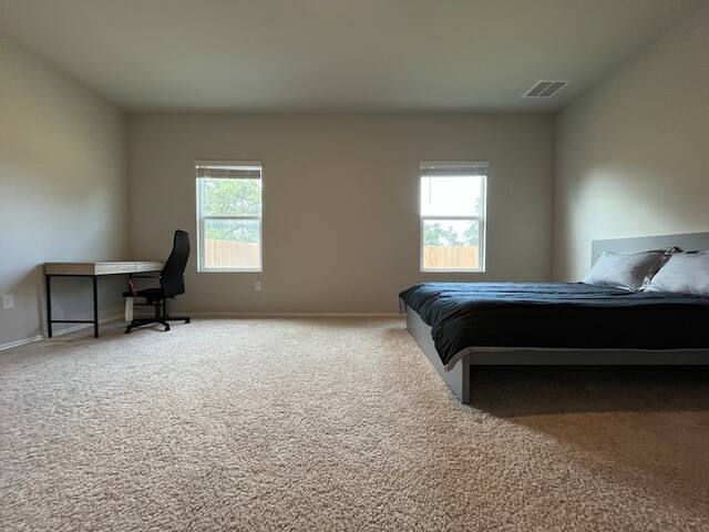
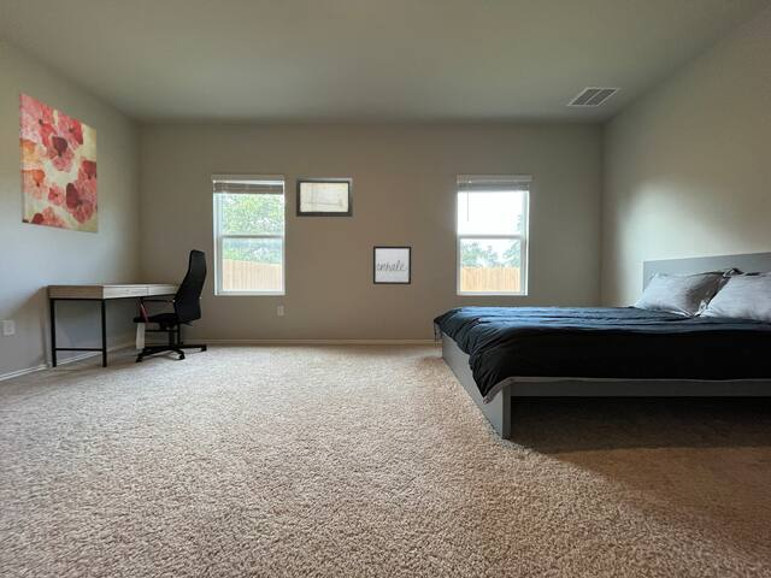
+ wall art (324, 197)
+ wall art (392, 265)
+ wall art (63, 171)
